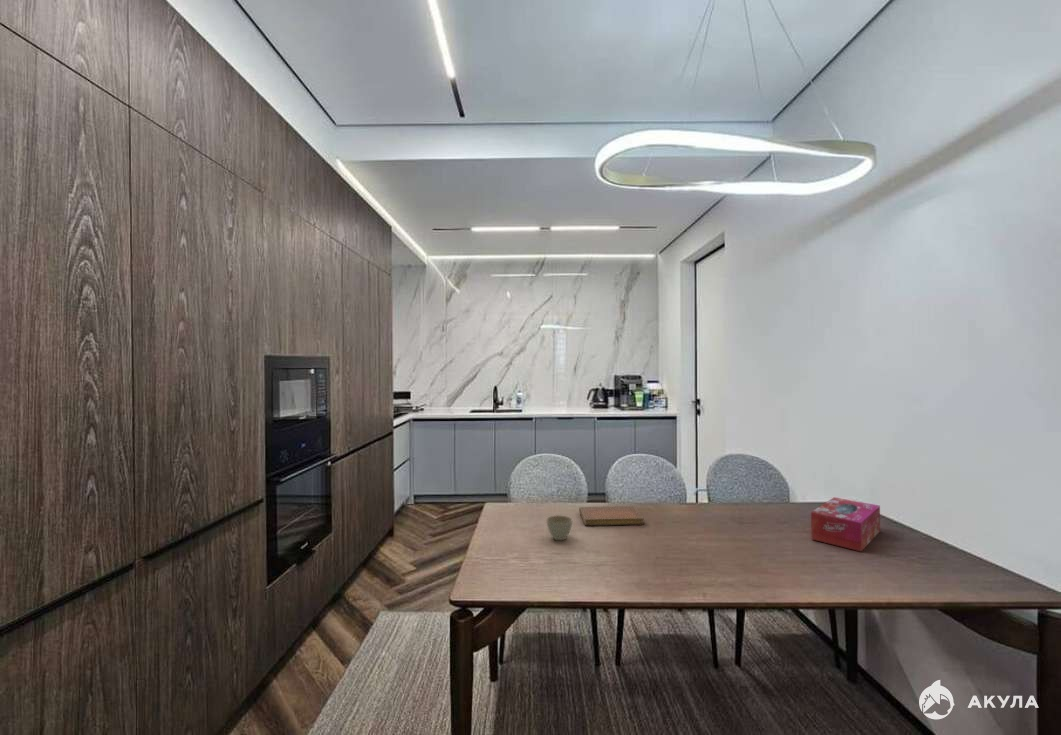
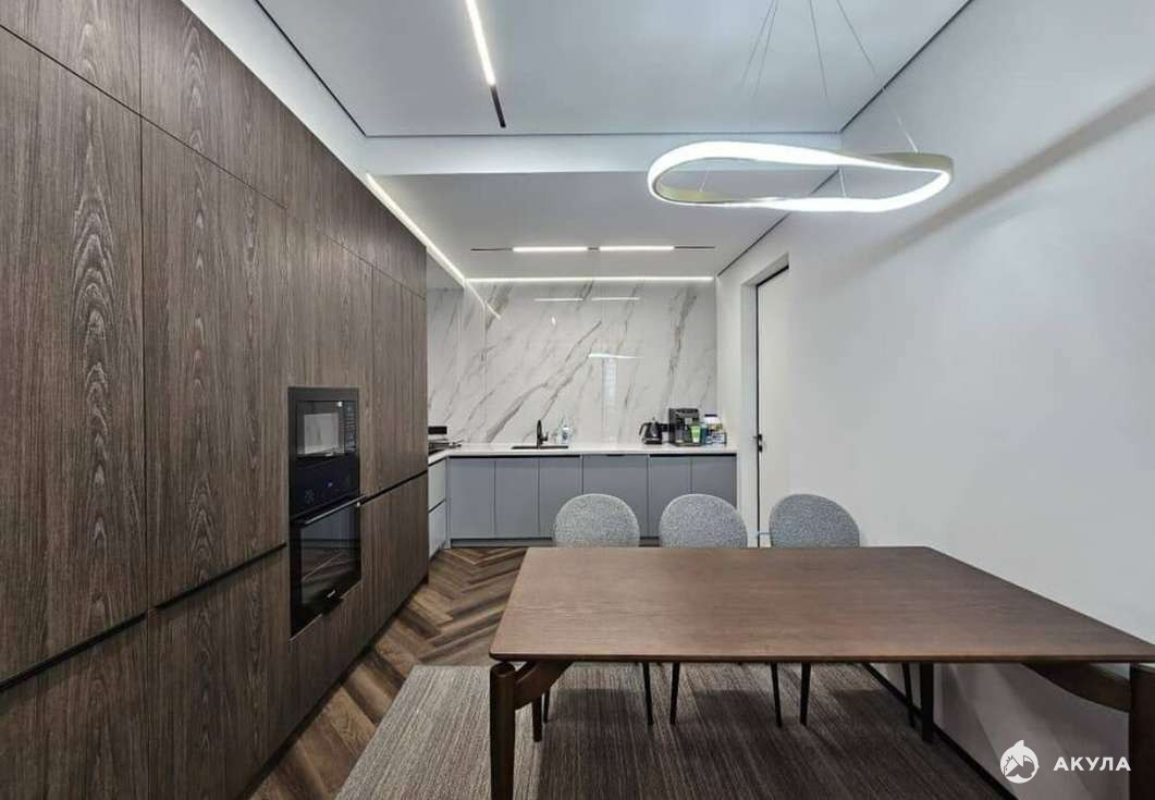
- tissue box (846, 521)
- flower pot (559, 528)
- notebook (610, 515)
